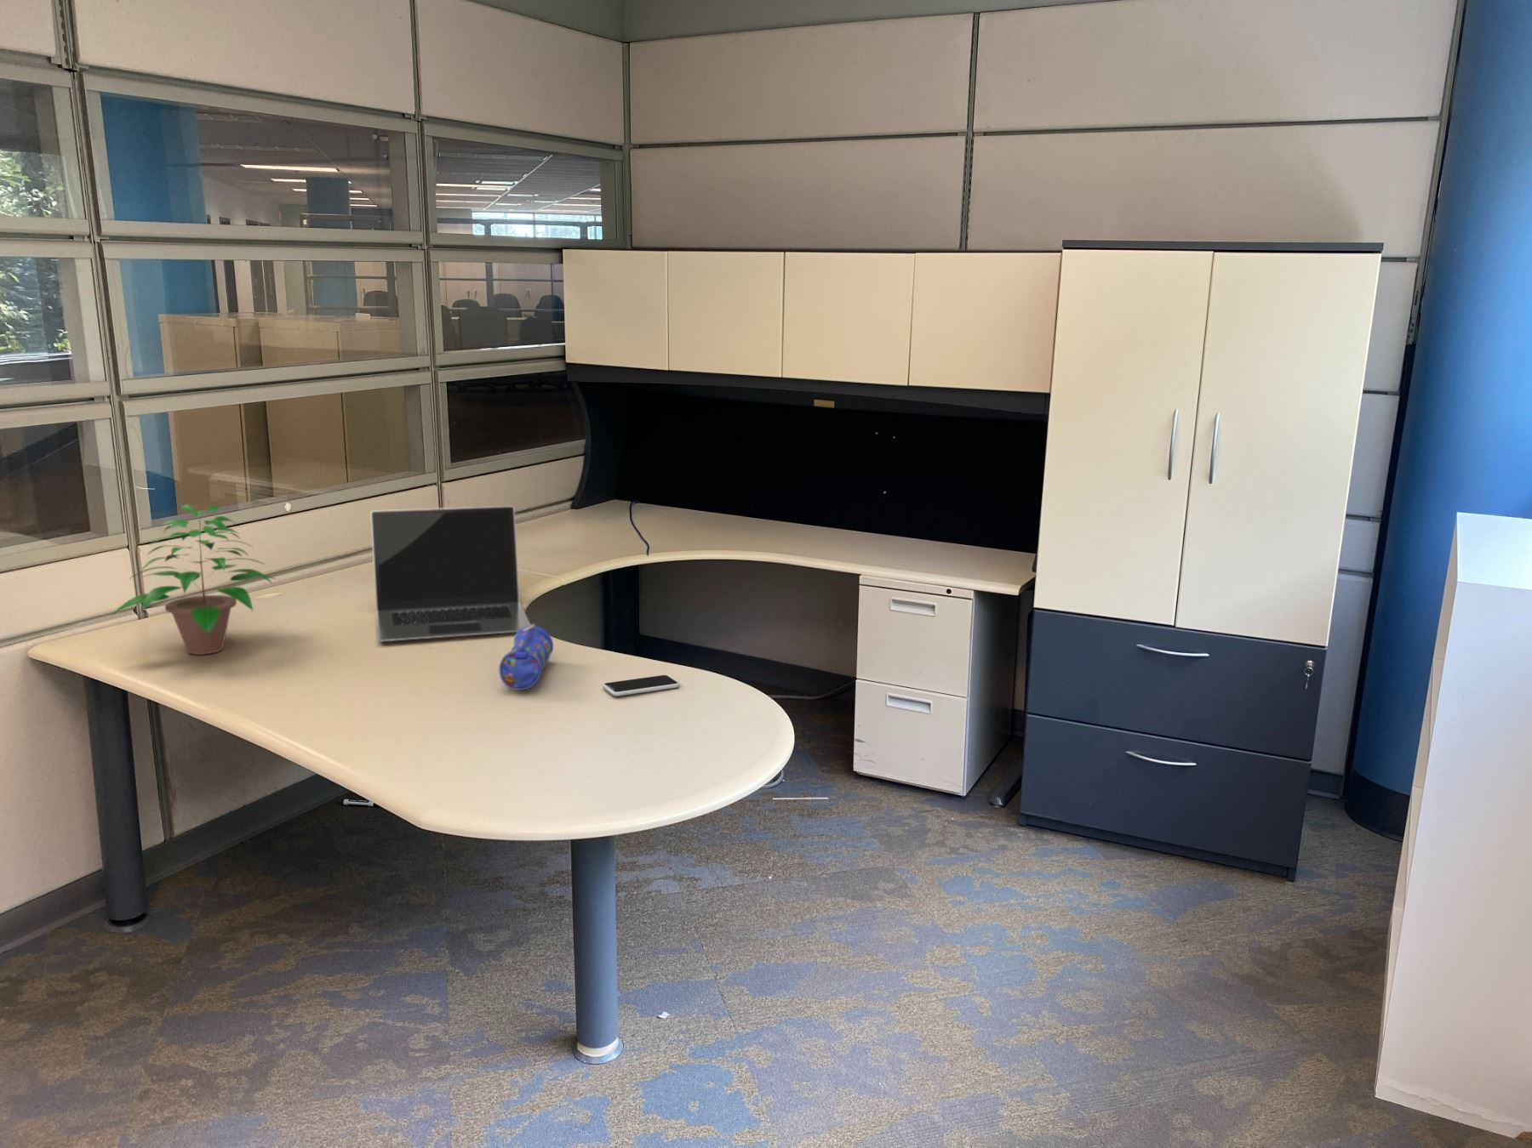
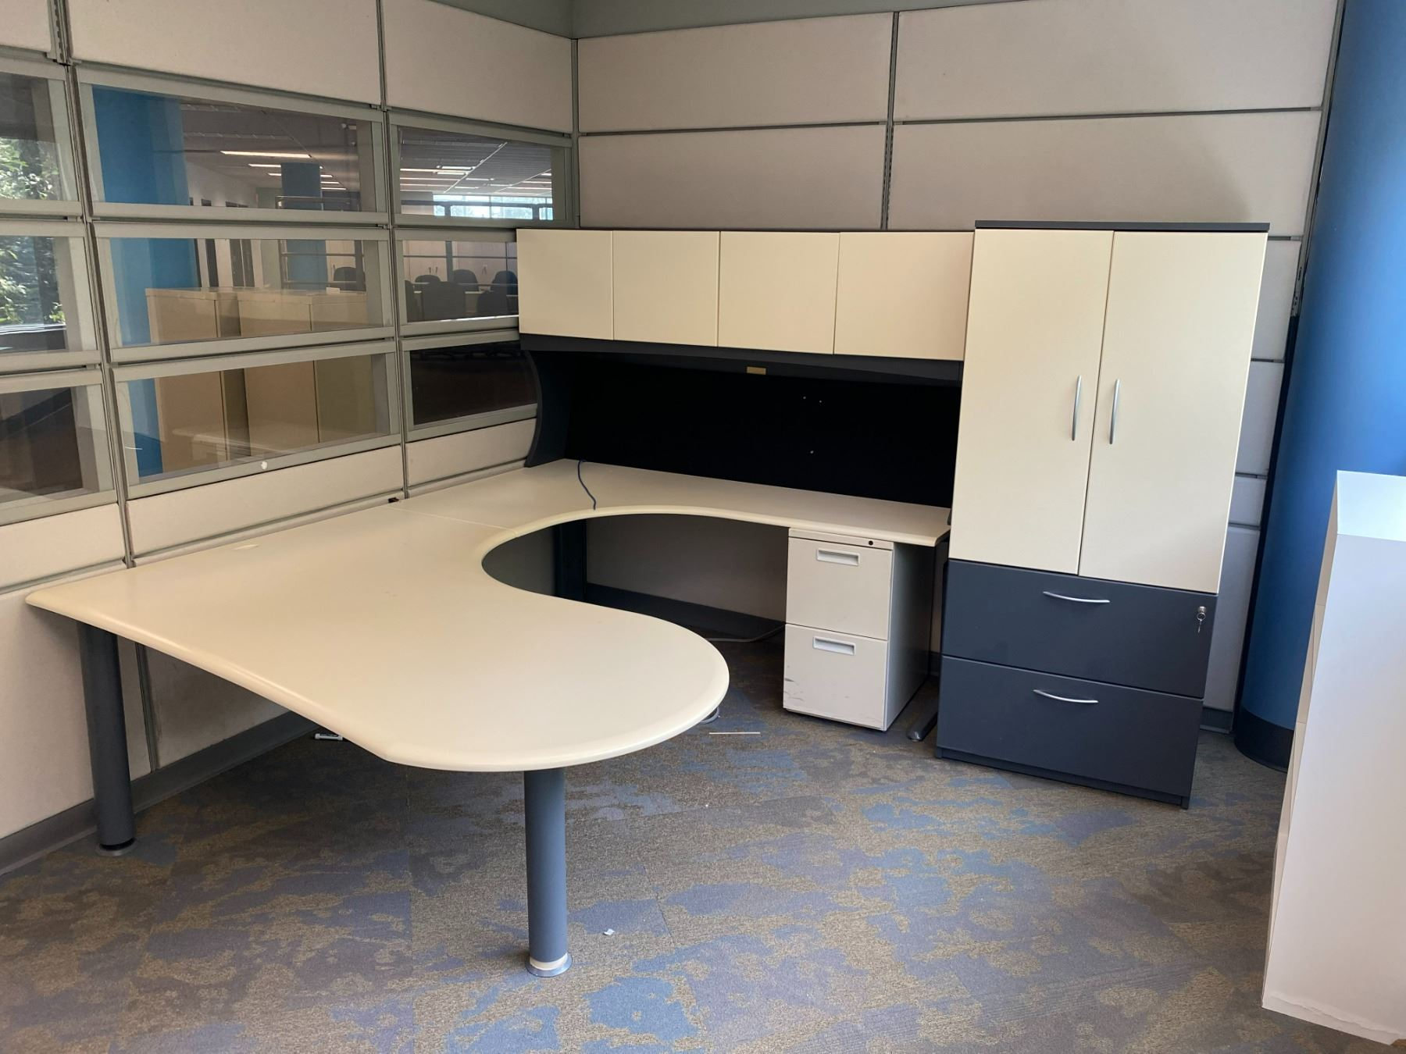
- potted plant (195, 579)
- laptop (450, 569)
- pencil case (527, 655)
- smartphone (641, 685)
